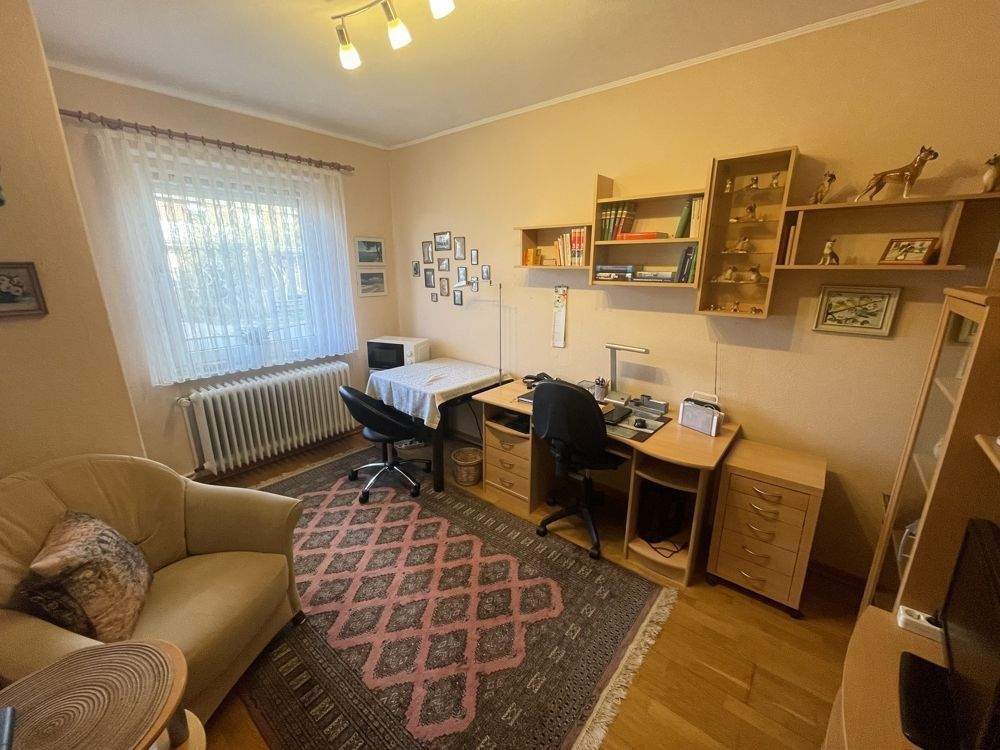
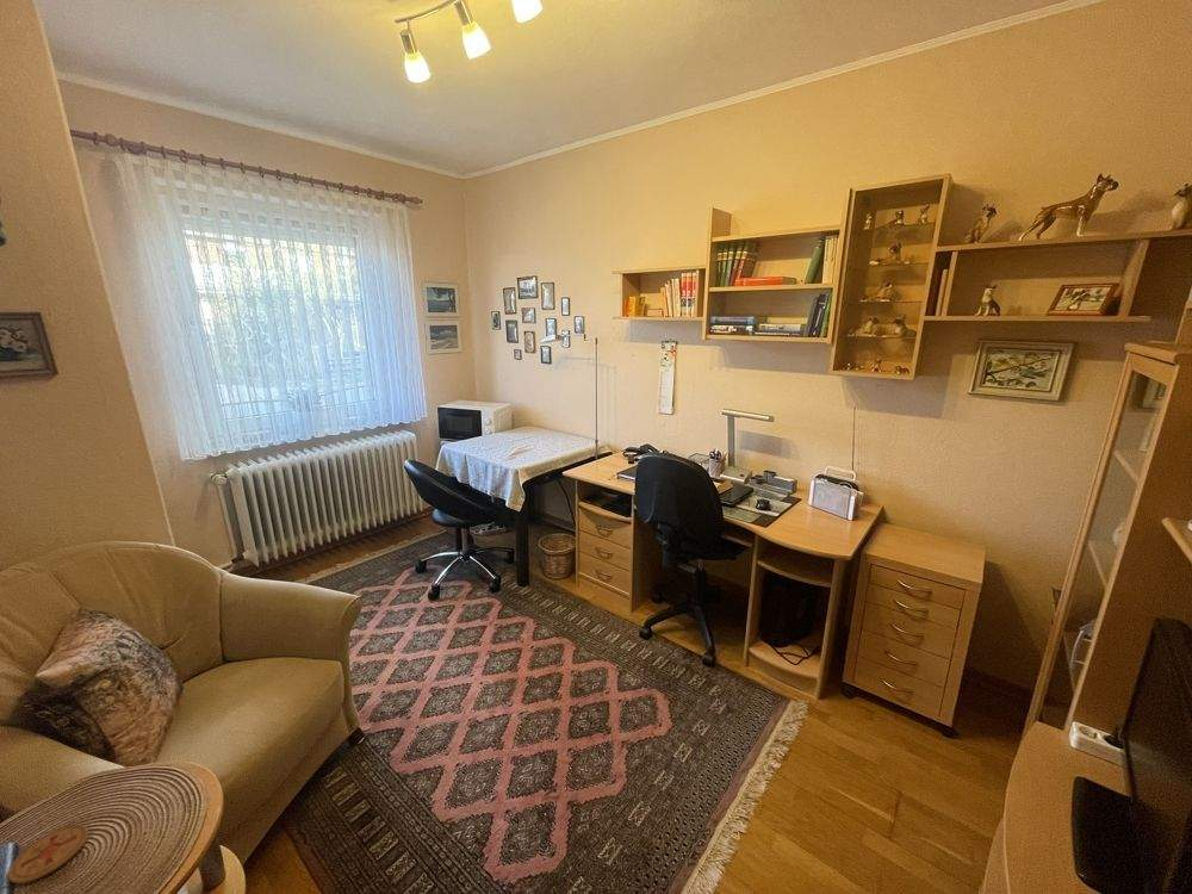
+ coaster (49, 851)
